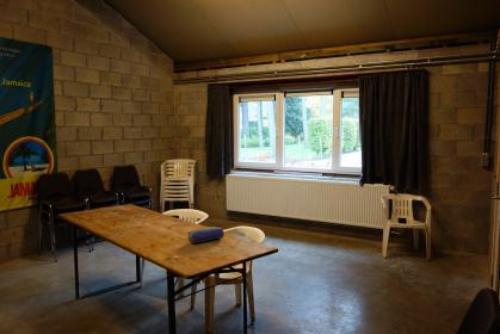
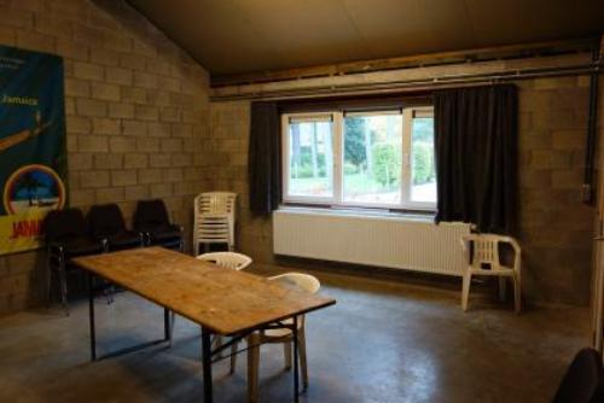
- pencil case (206, 234)
